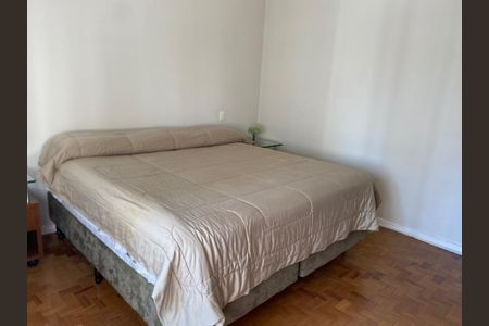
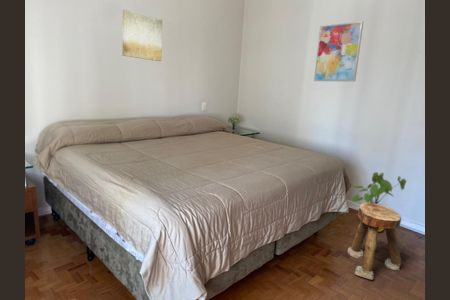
+ stool (376, 238)
+ wall art (337, 53)
+ house plant (375, 201)
+ wall art (143, 37)
